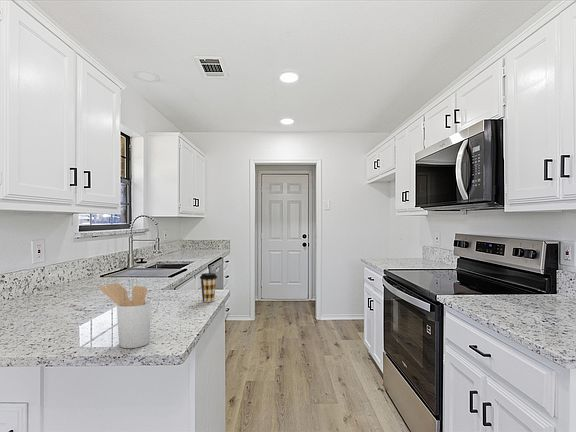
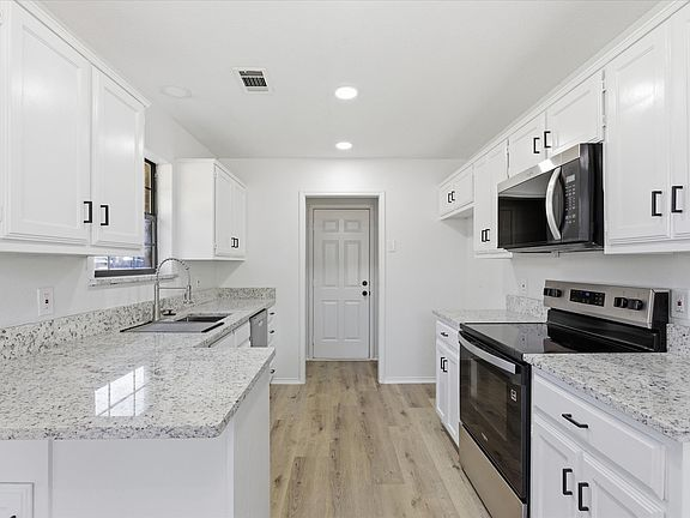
- utensil holder (126, 312)
- coffee cup (208, 287)
